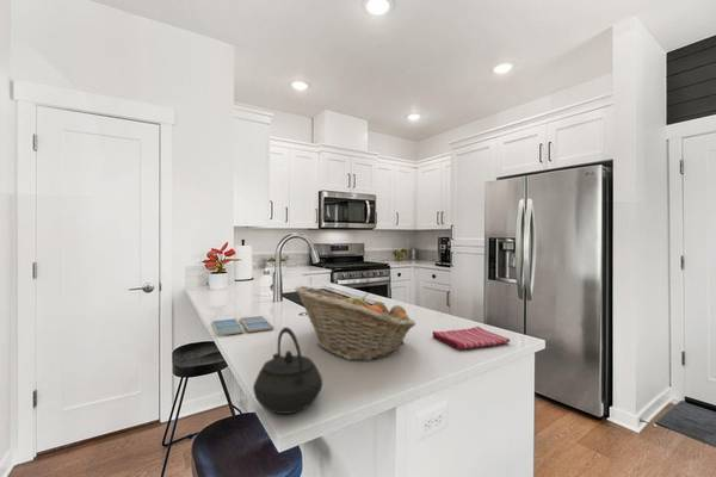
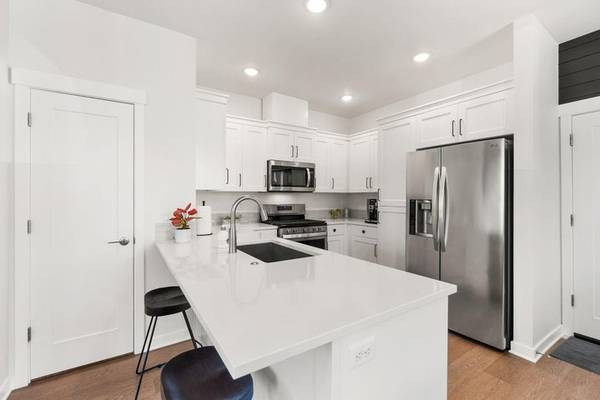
- kettle (286, 364)
- fruit basket (352, 315)
- drink coaster (242, 323)
- dish towel (469, 336)
